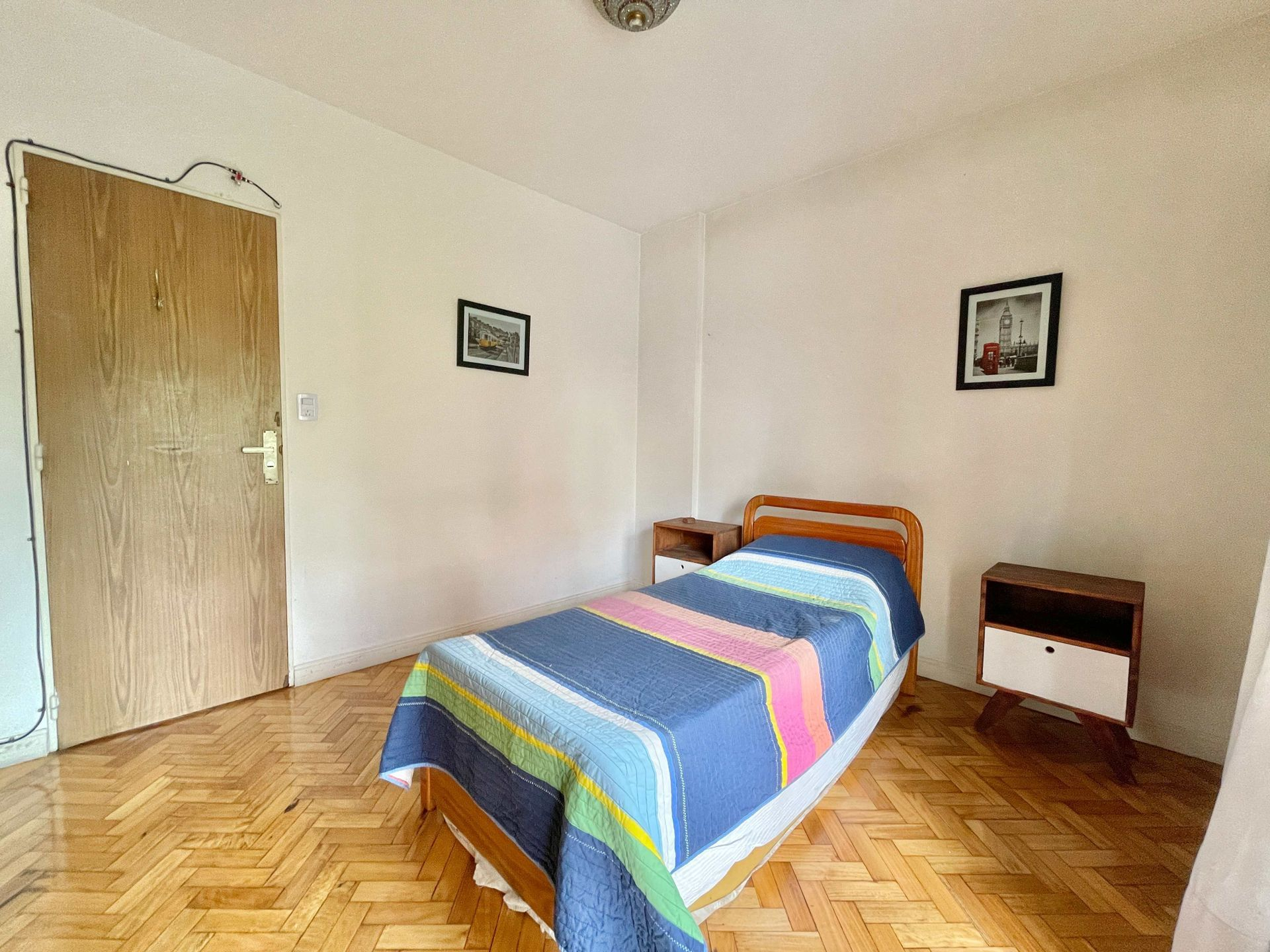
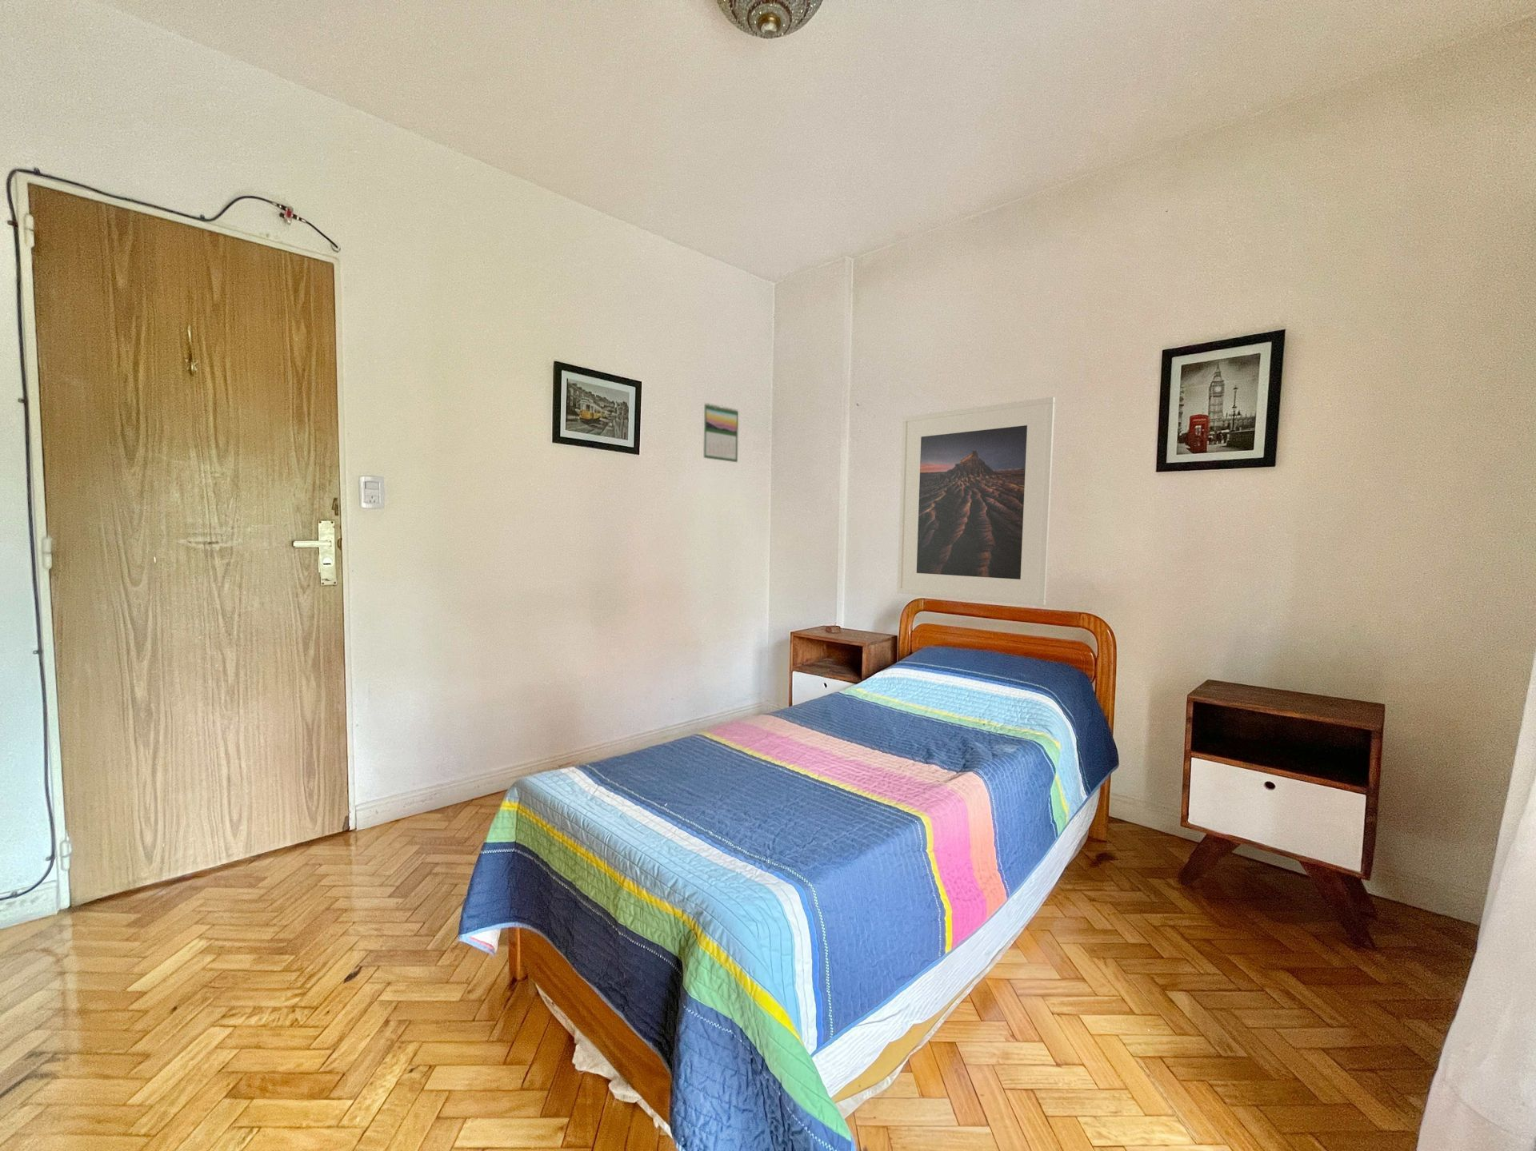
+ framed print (968, 503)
+ calendar (721, 433)
